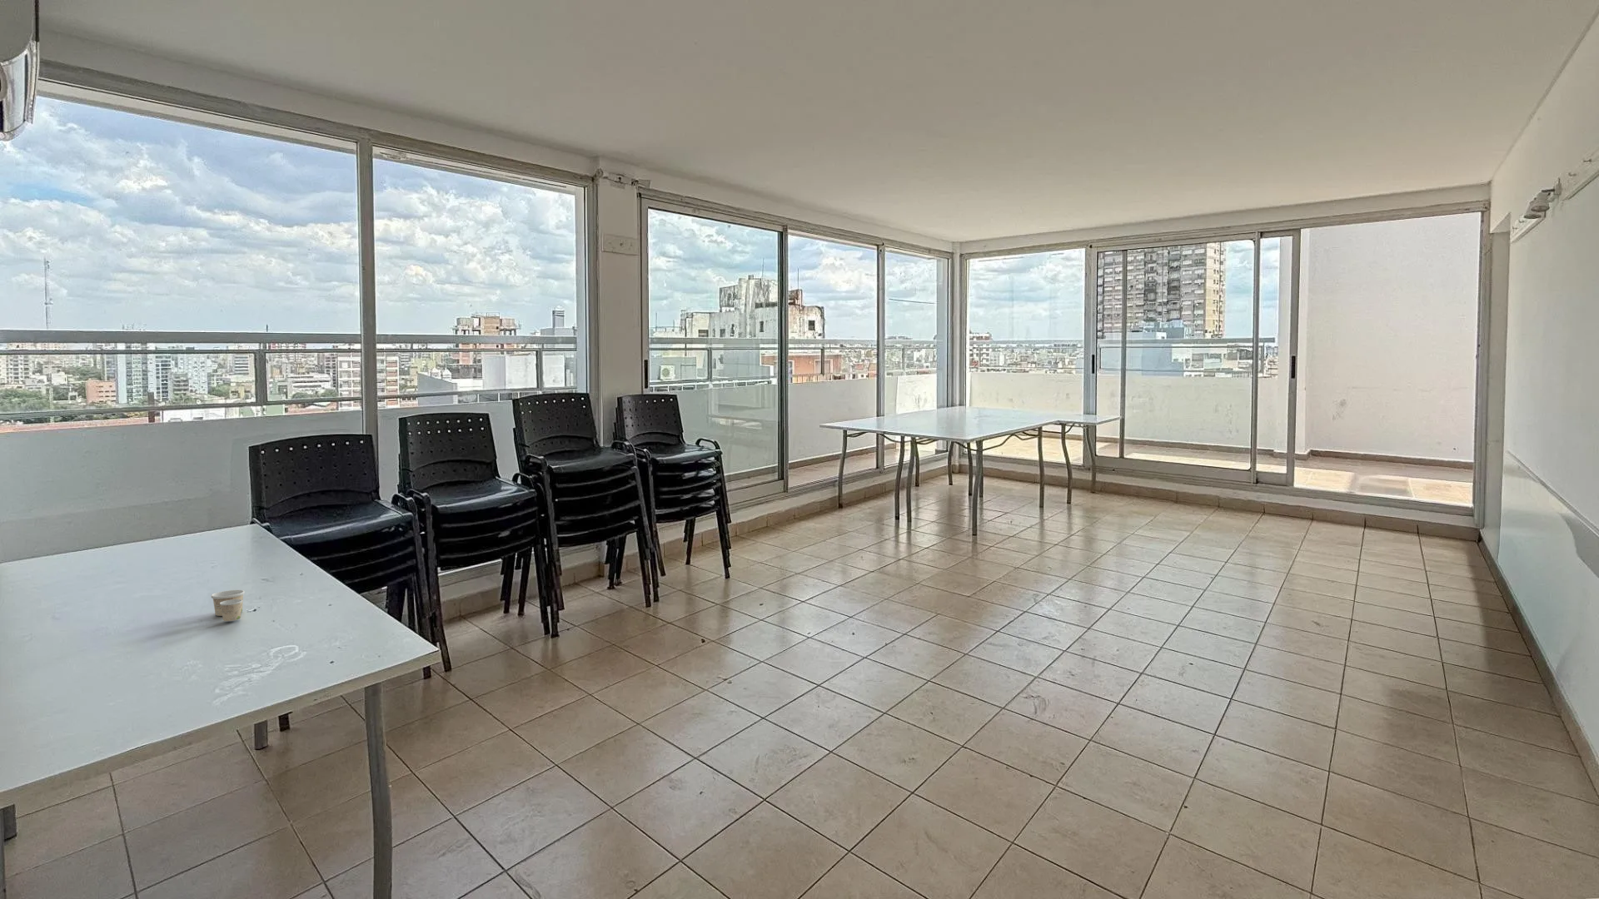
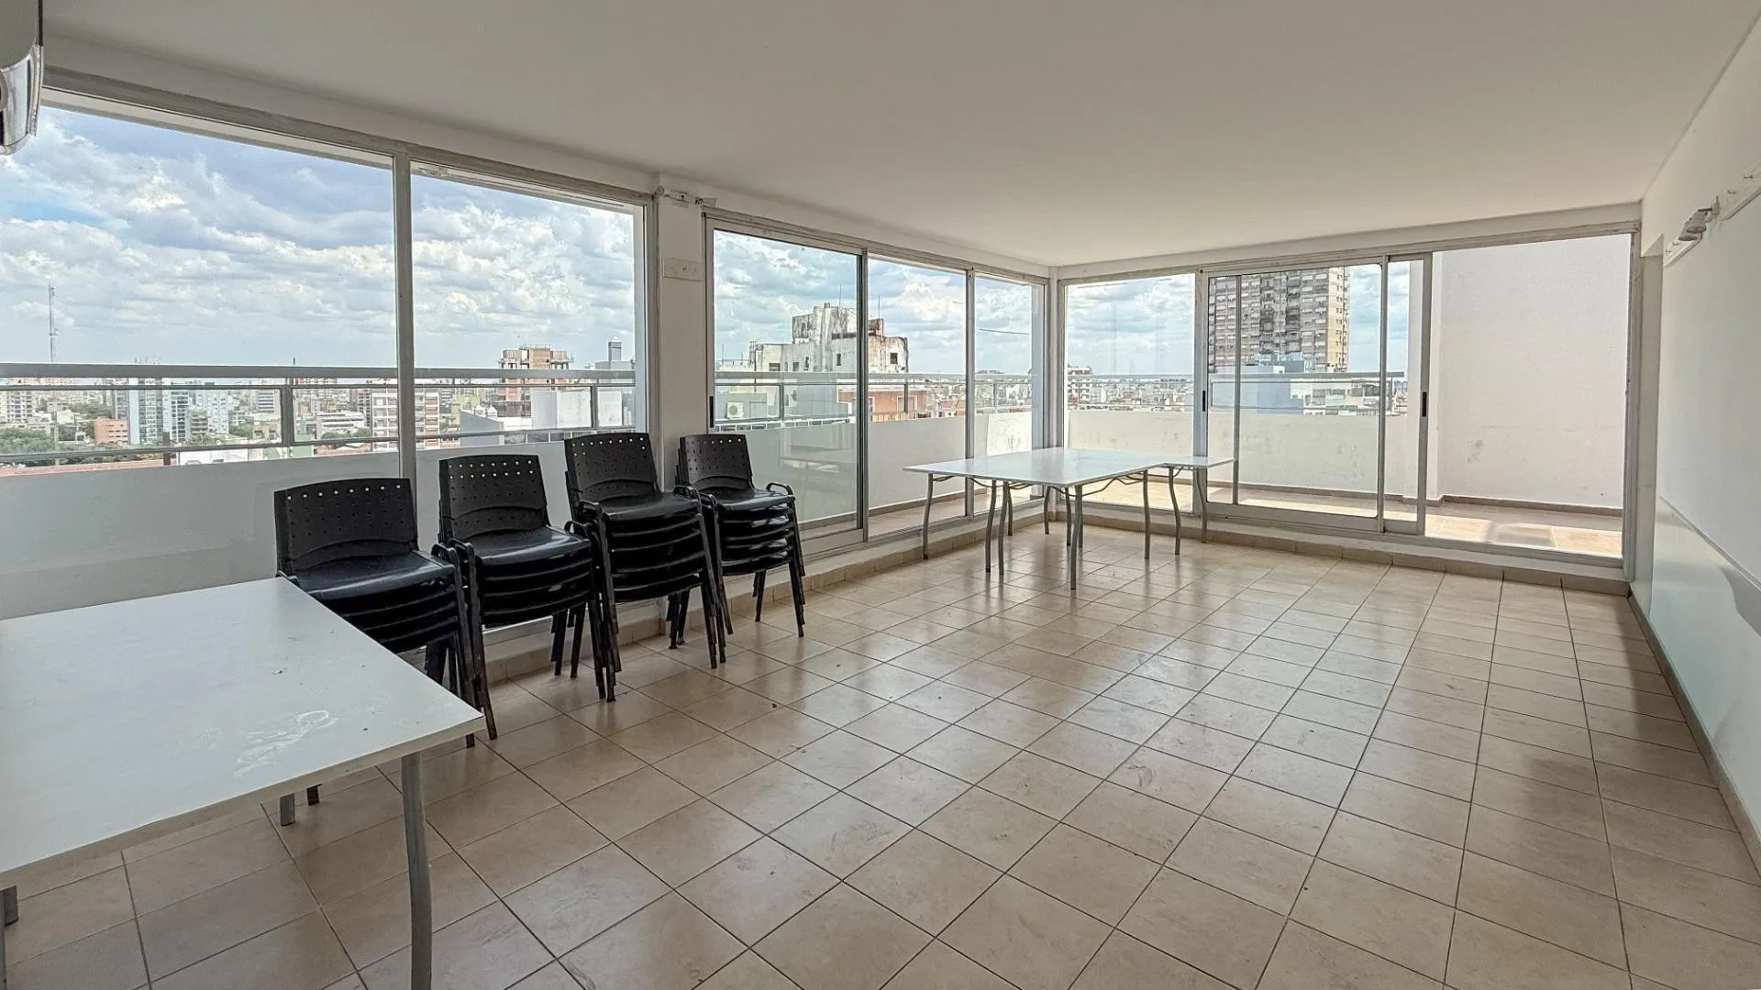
- paper cup (230, 605)
